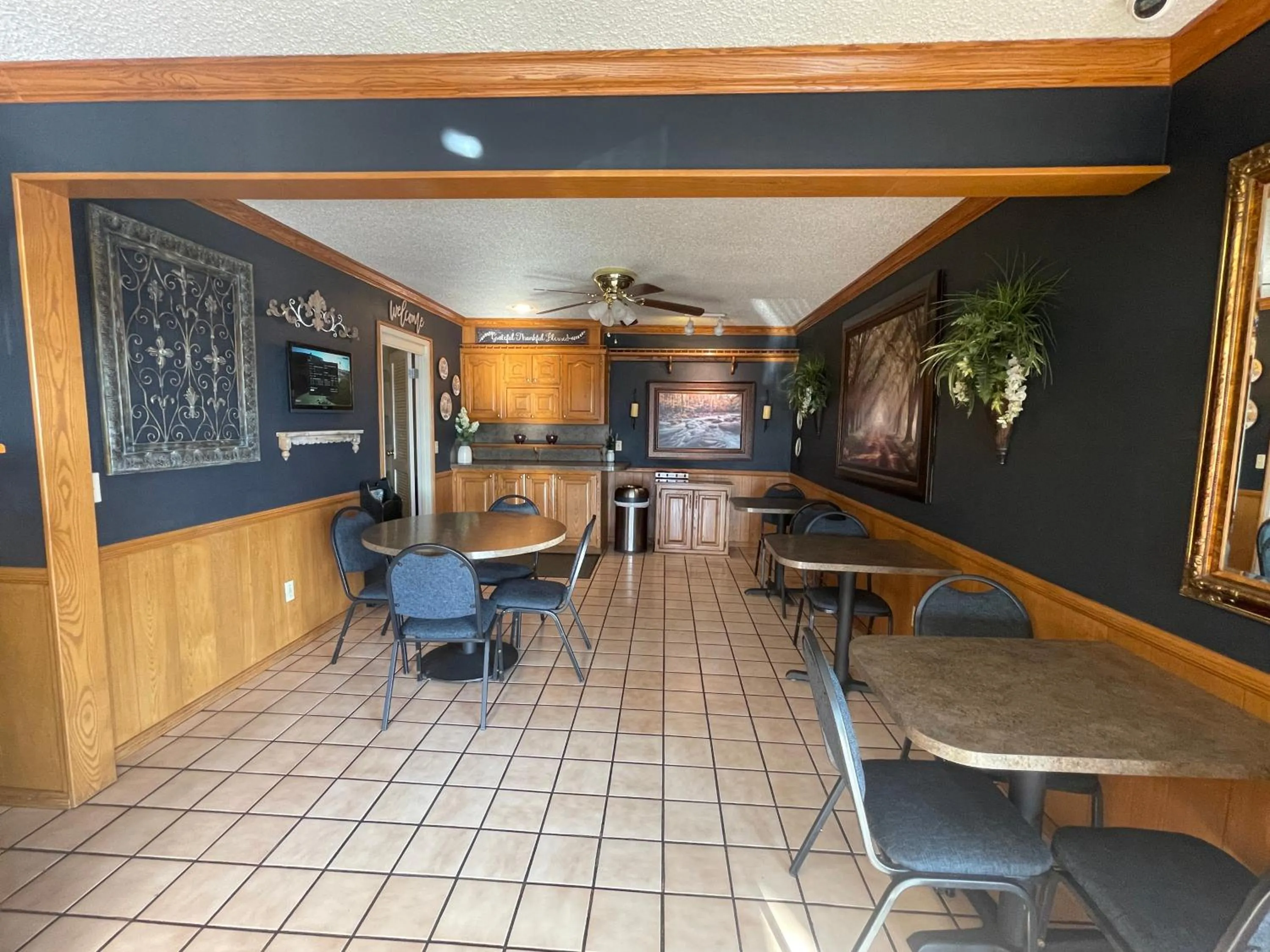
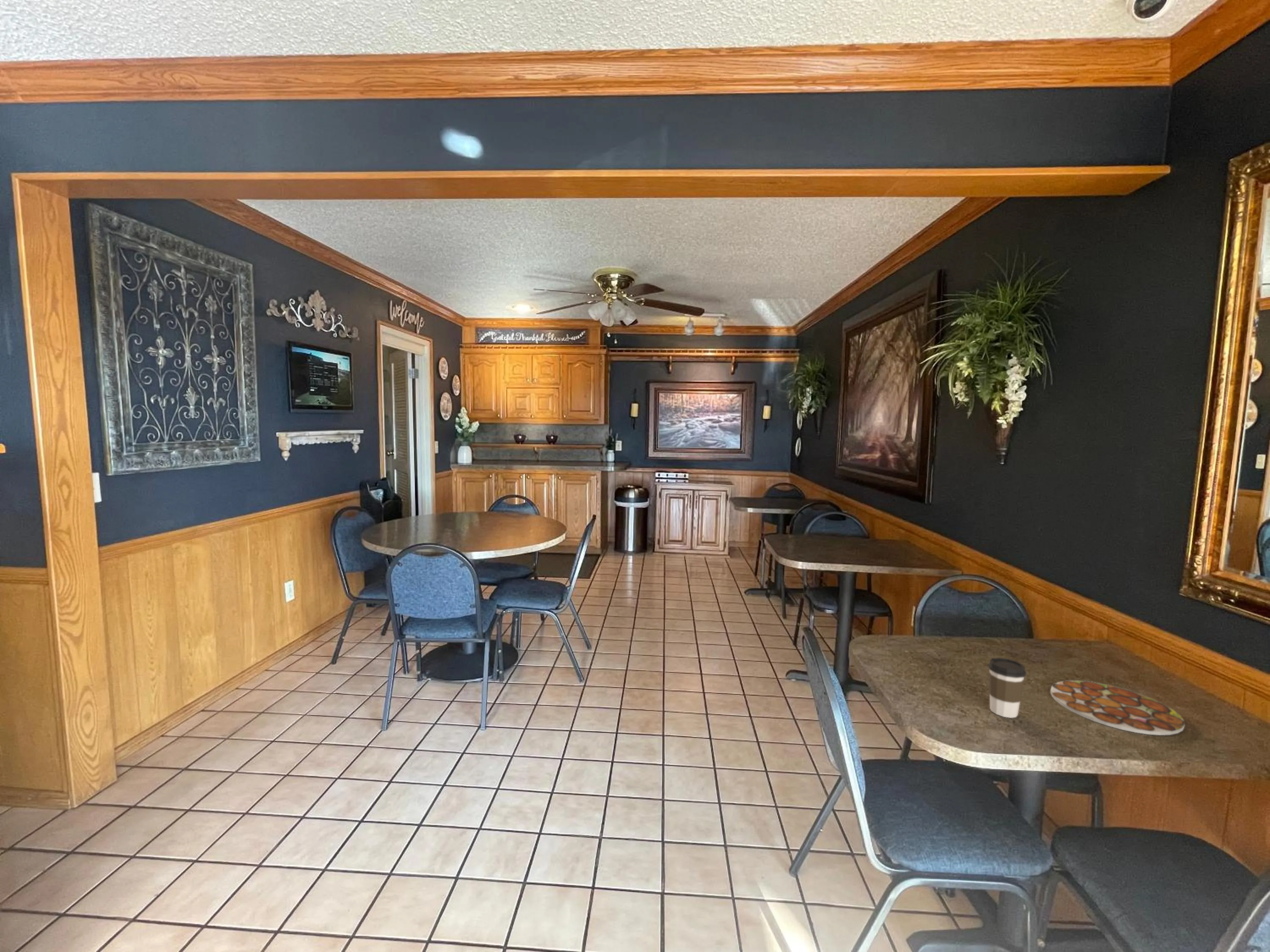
+ plate (1113, 705)
+ coffee cup (1005, 688)
